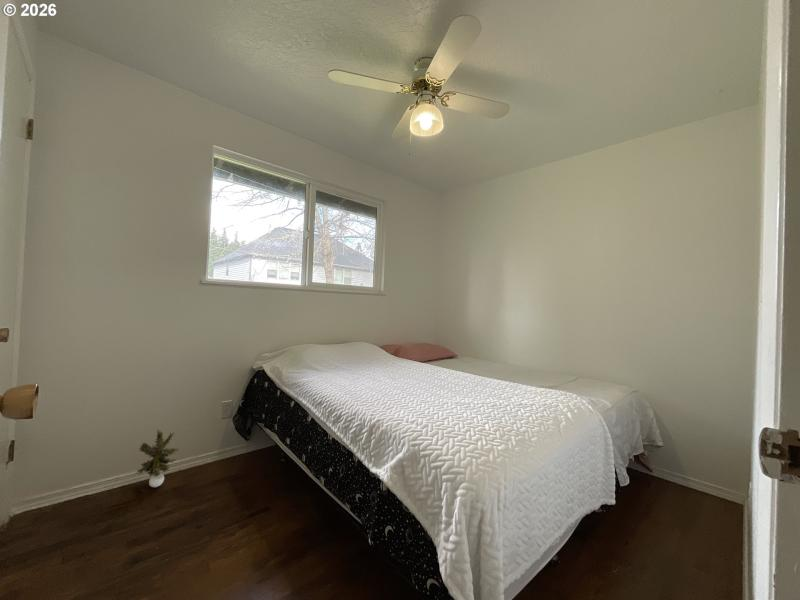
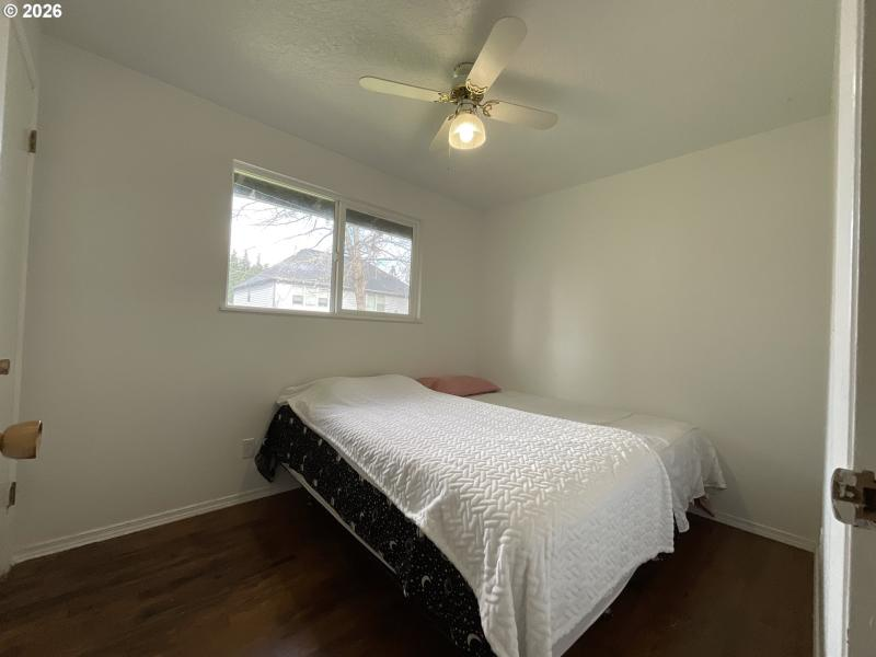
- potted plant (158, 458)
